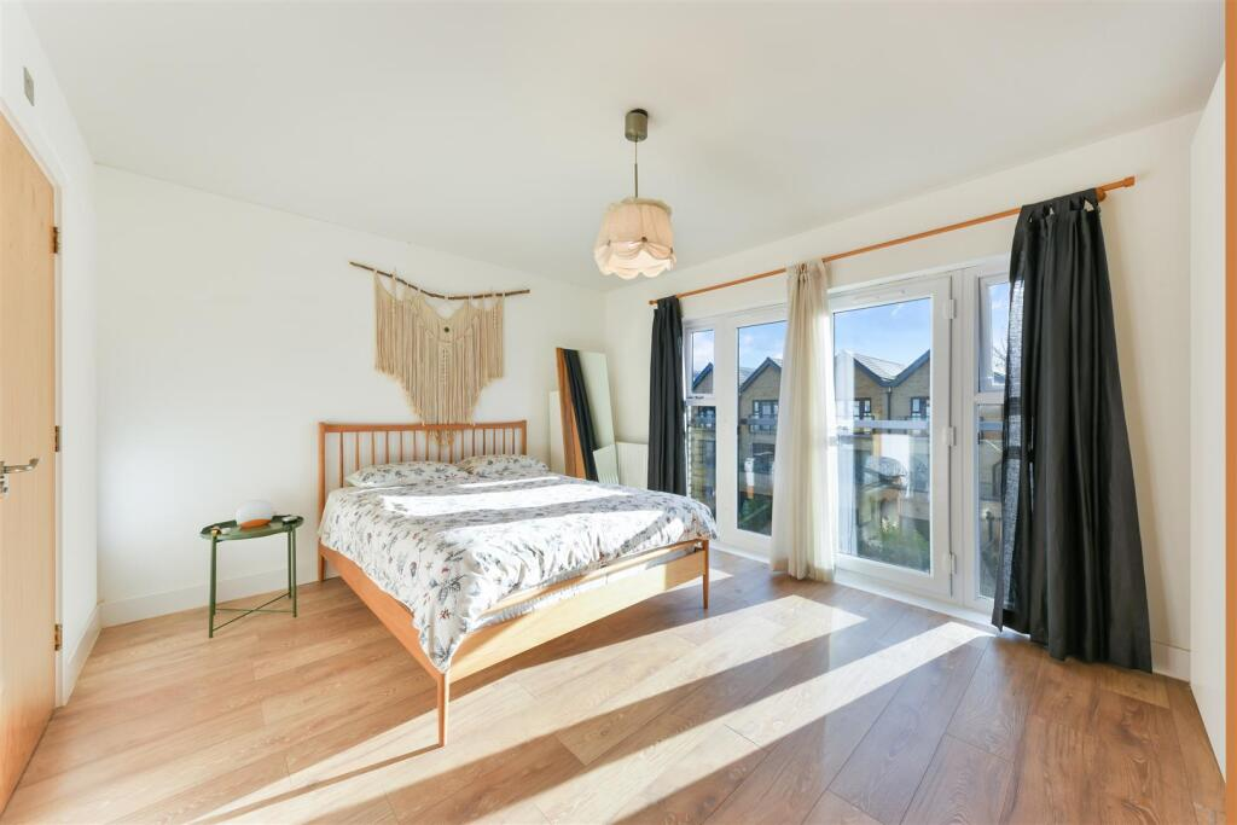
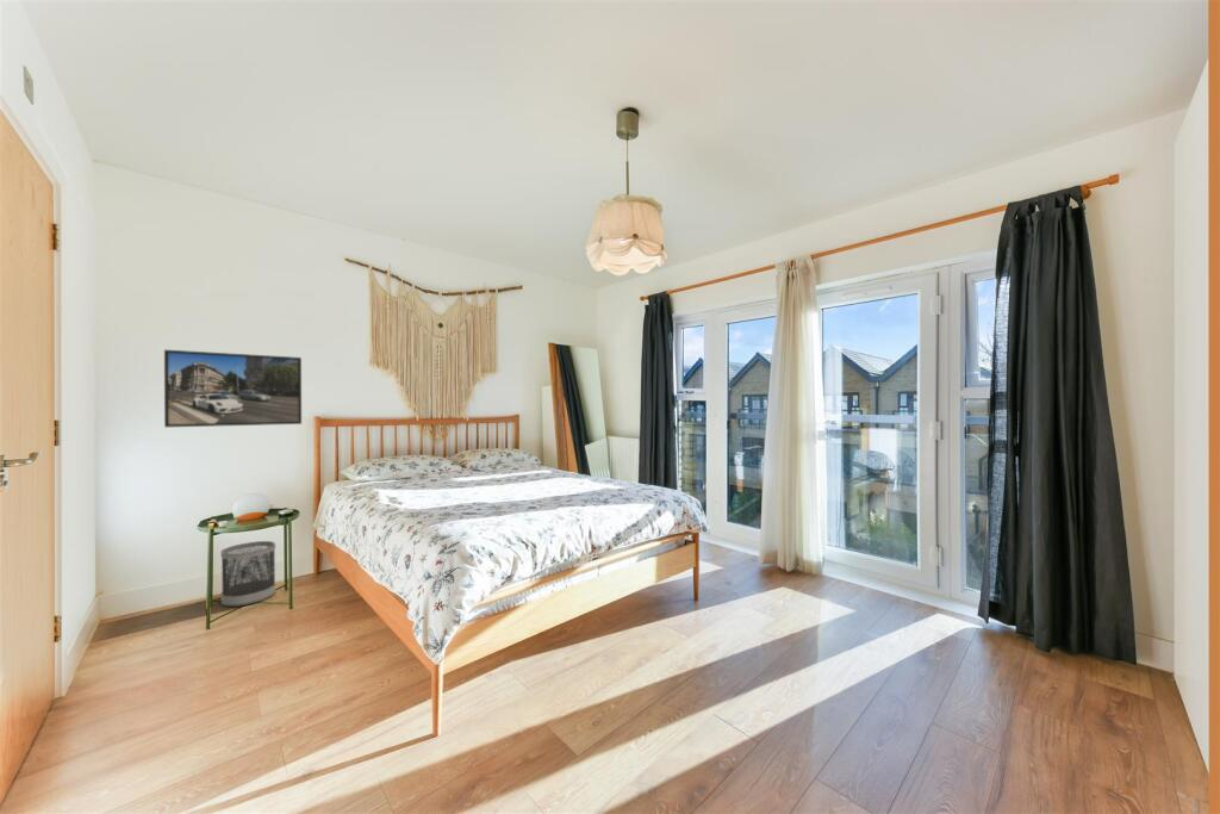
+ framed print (237, 390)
+ wastebasket (248, 572)
